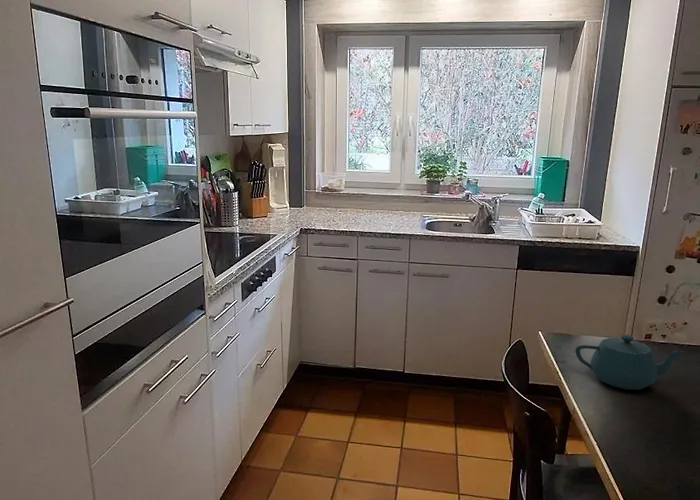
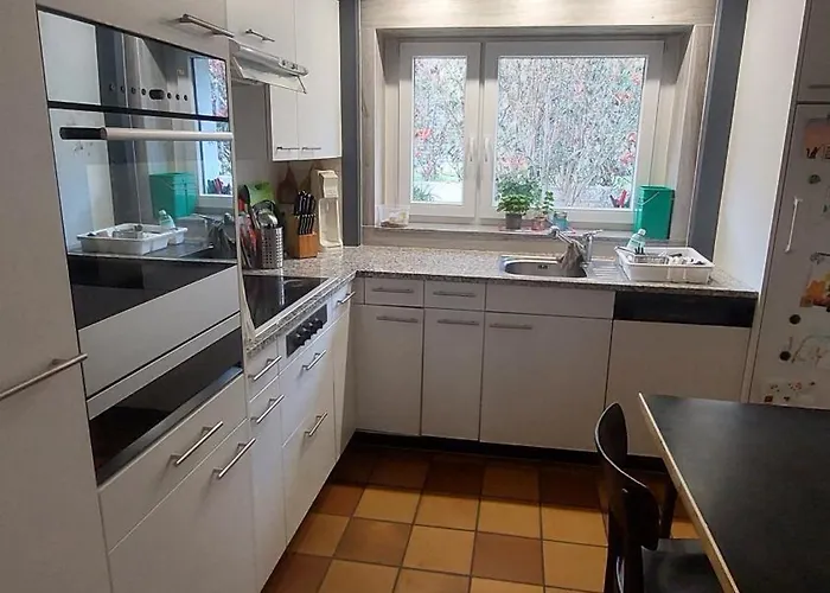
- teapot (627, 359)
